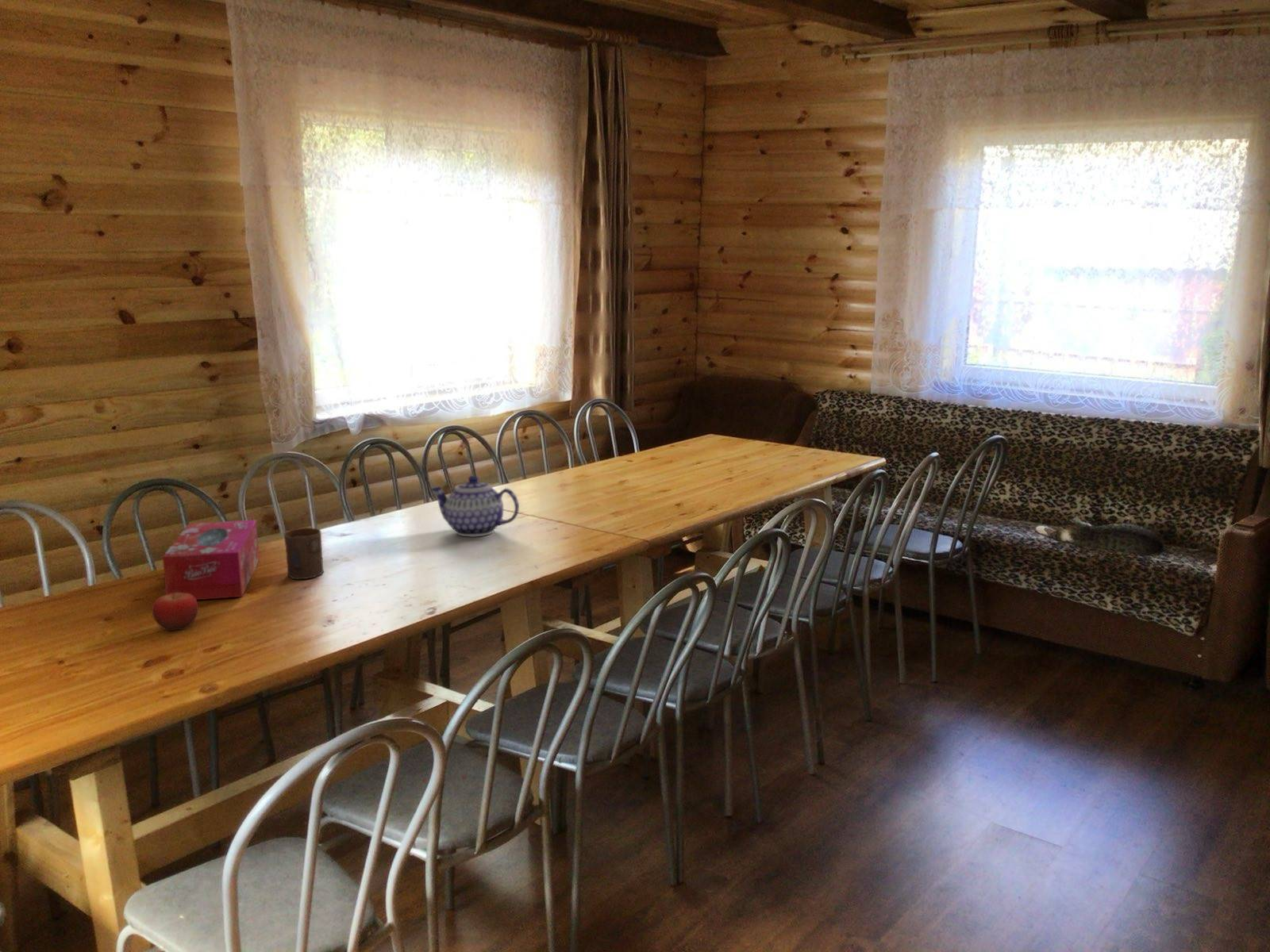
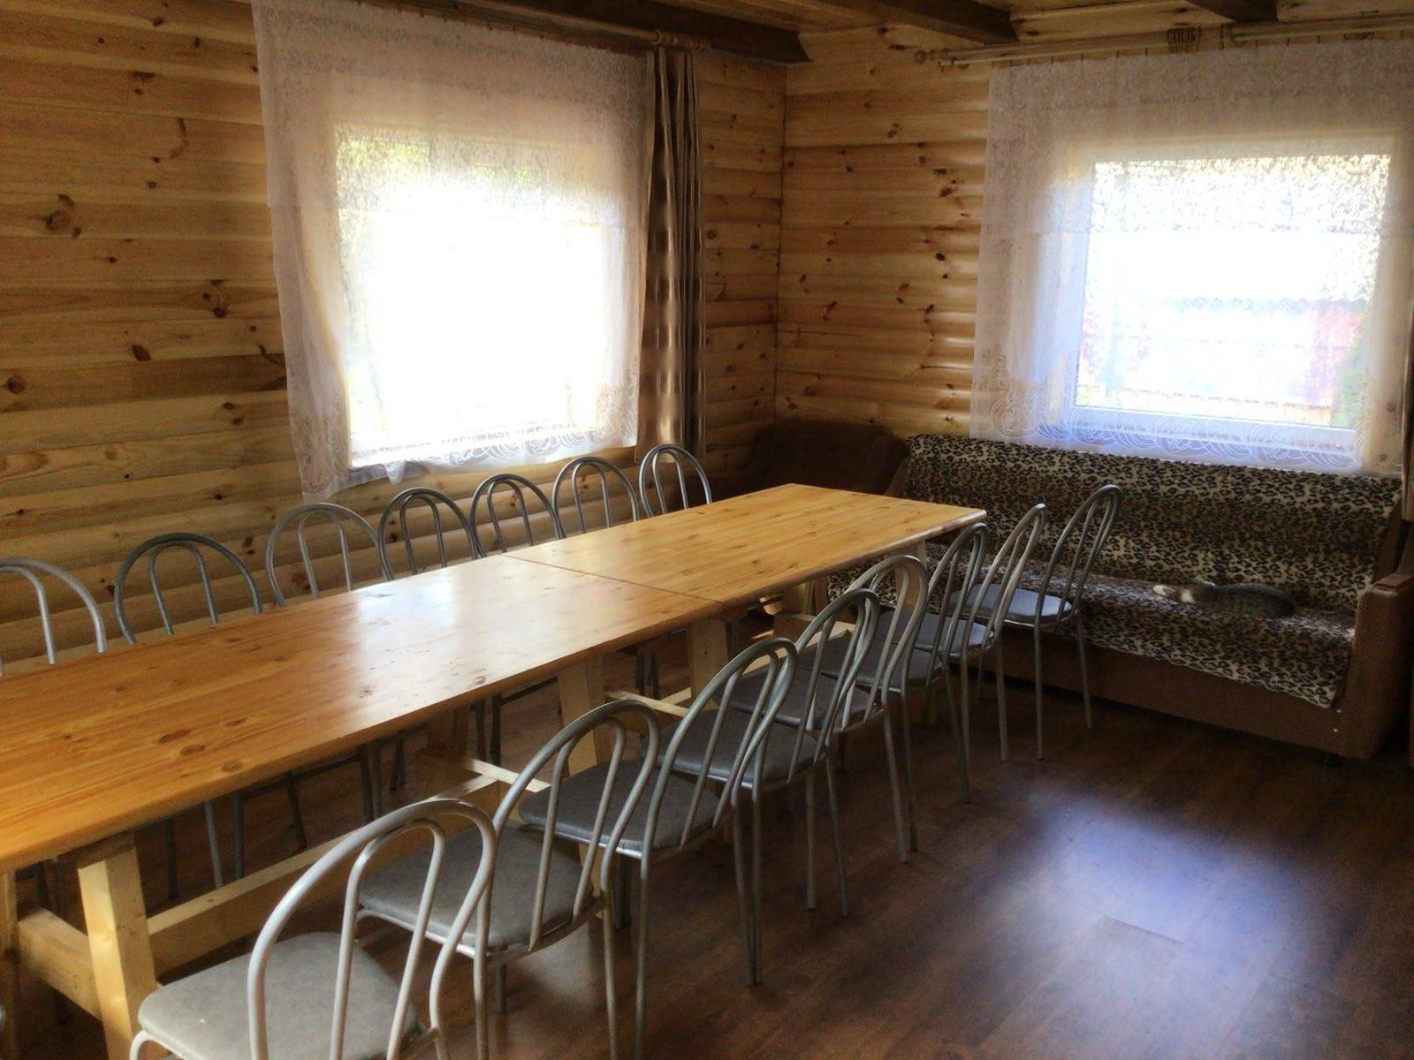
- fruit (175, 608)
- teapot (474, 504)
- tissue box (214, 558)
- cup (303, 553)
